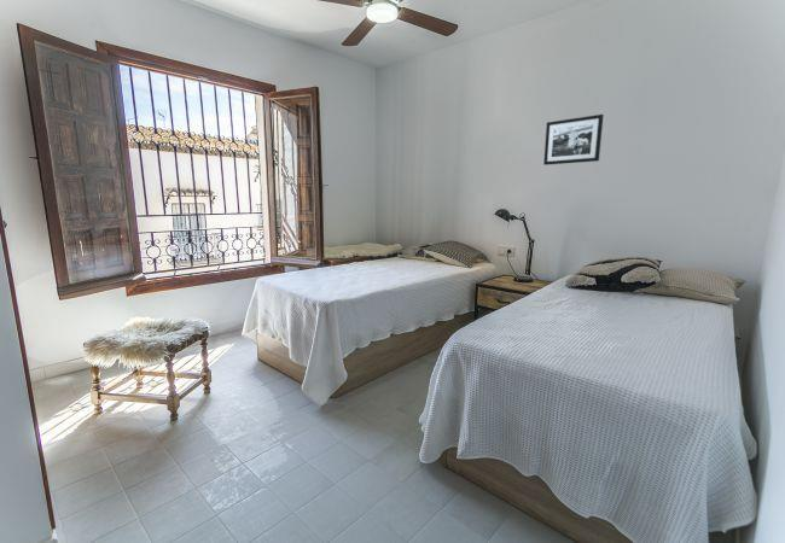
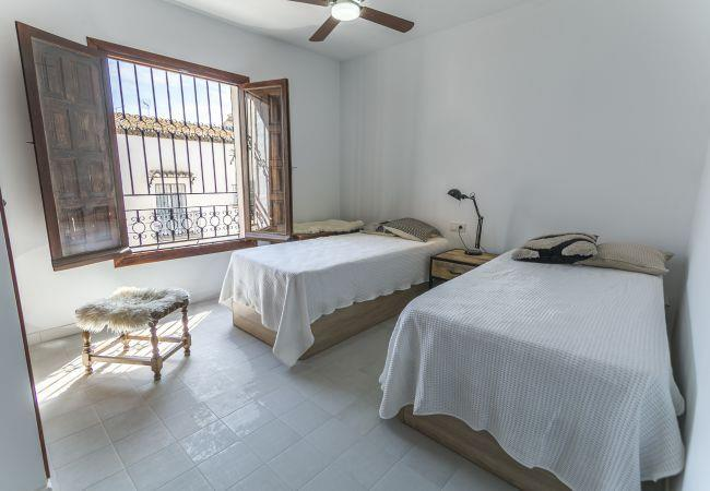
- picture frame (571, 140)
